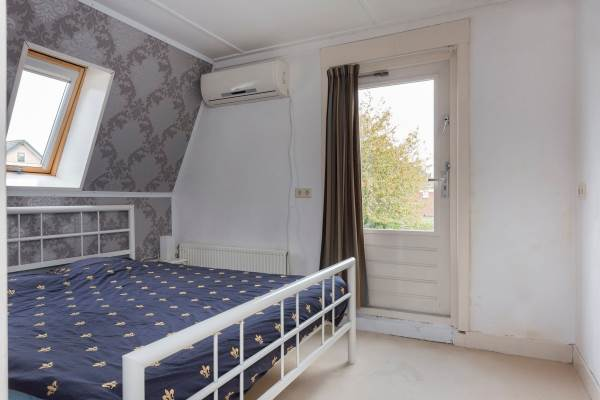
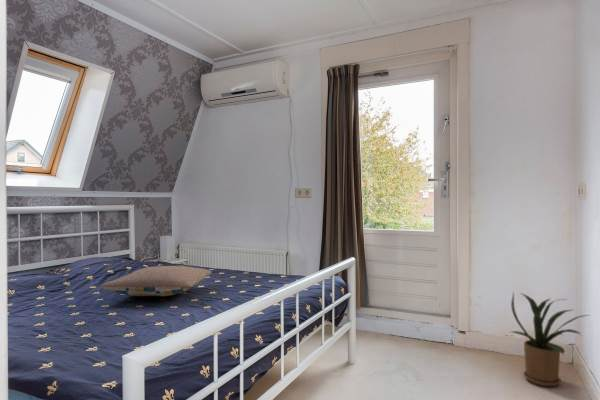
+ house plant (547, 335)
+ pillow (161, 280)
